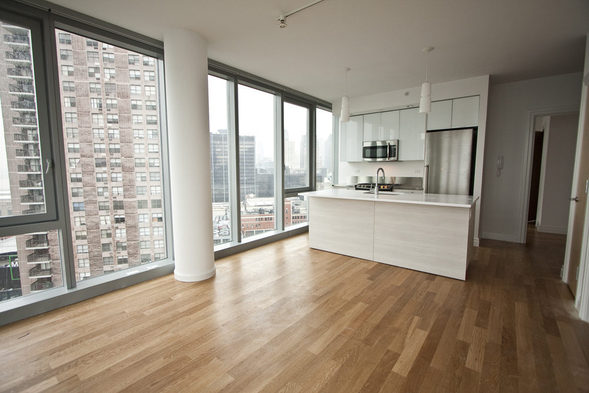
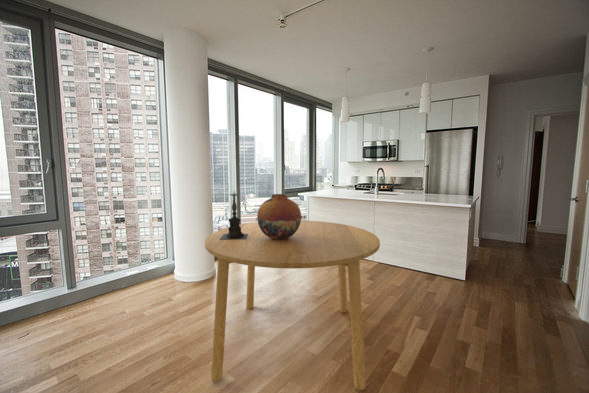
+ candle holder (234, 211)
+ vase (279, 216)
+ dining table (292, 267)
